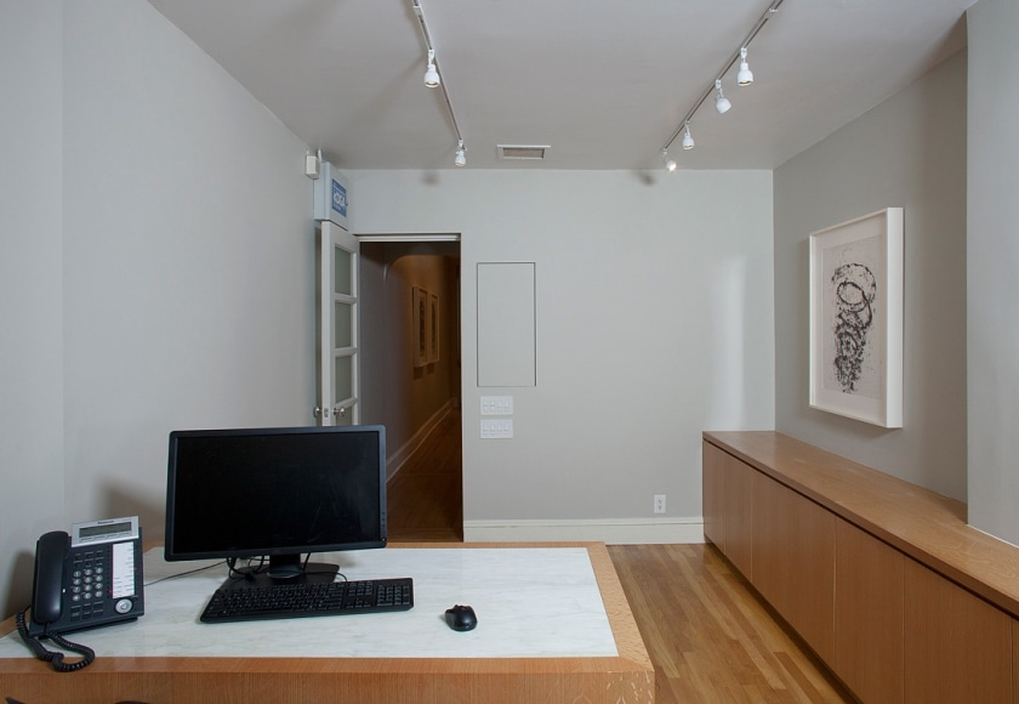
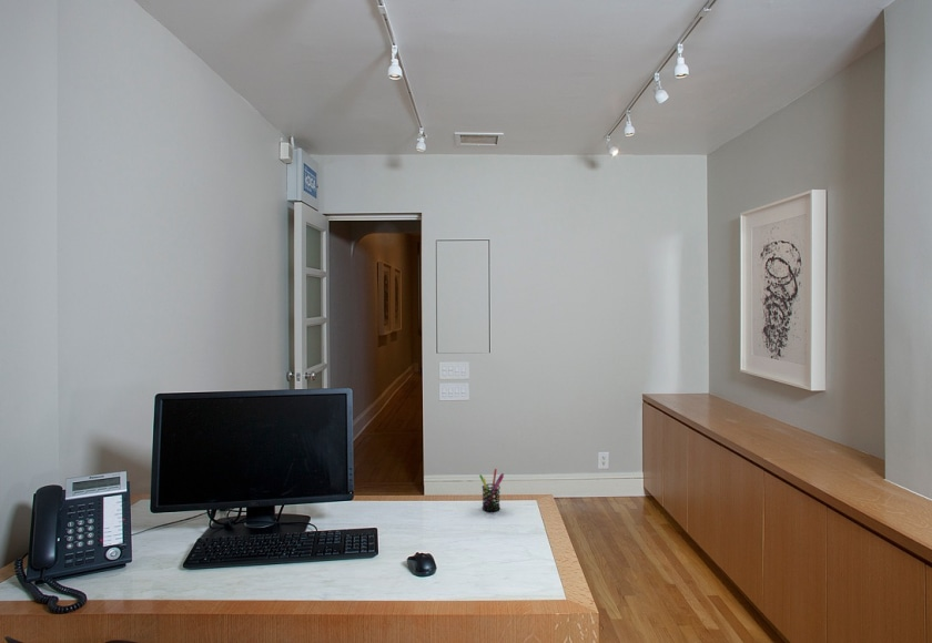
+ pen holder (489, 488)
